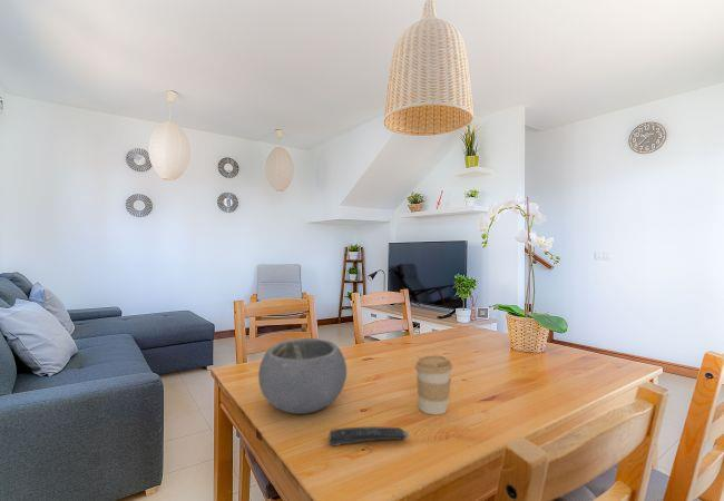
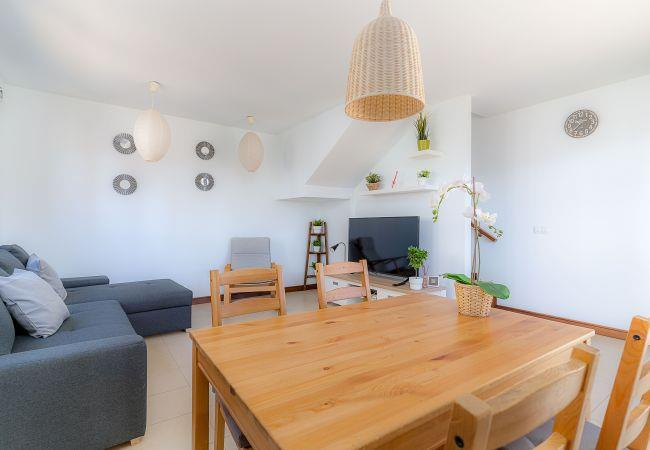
- coffee cup (432, 383)
- bowl (303, 375)
- remote control (369, 434)
